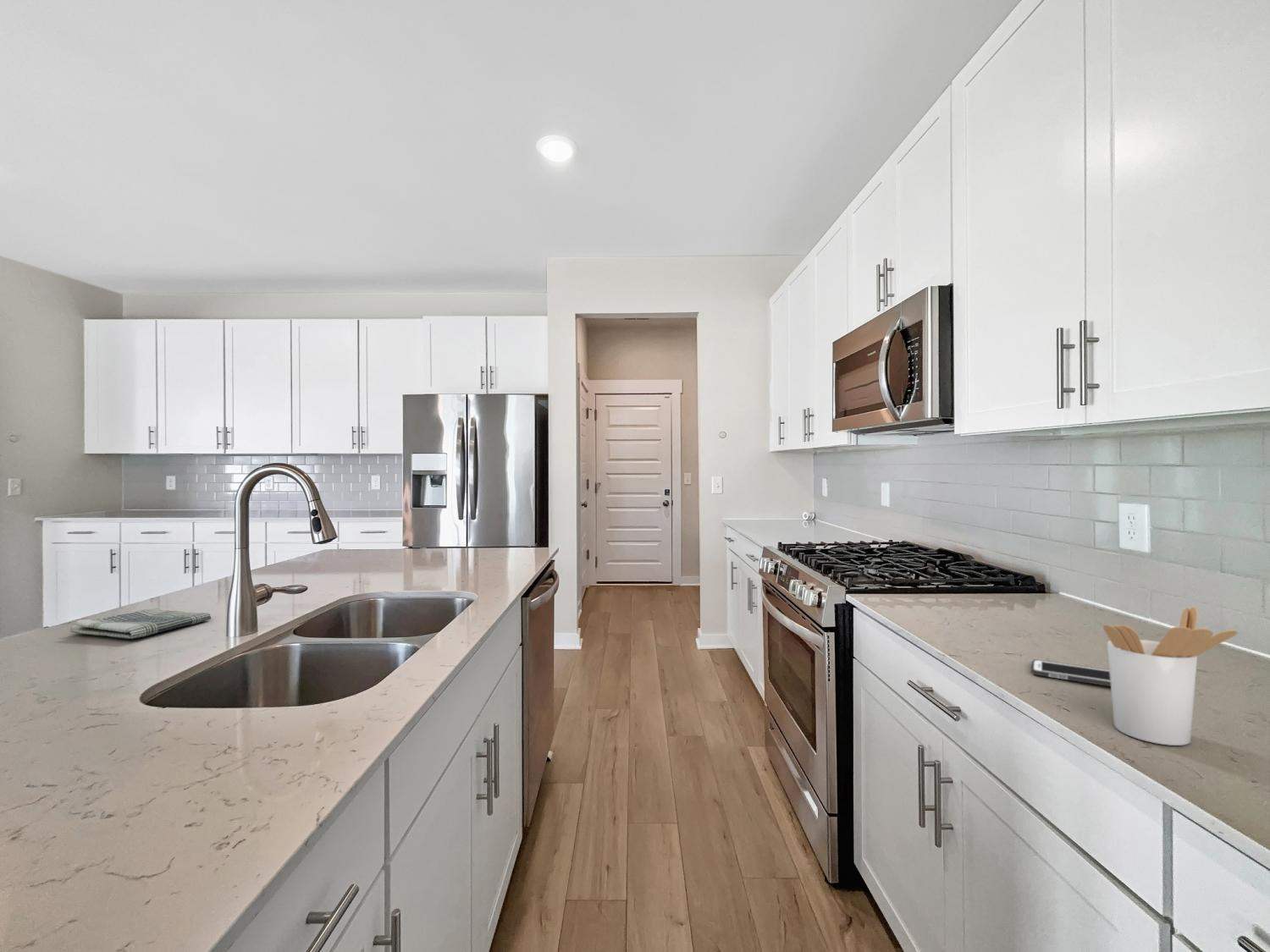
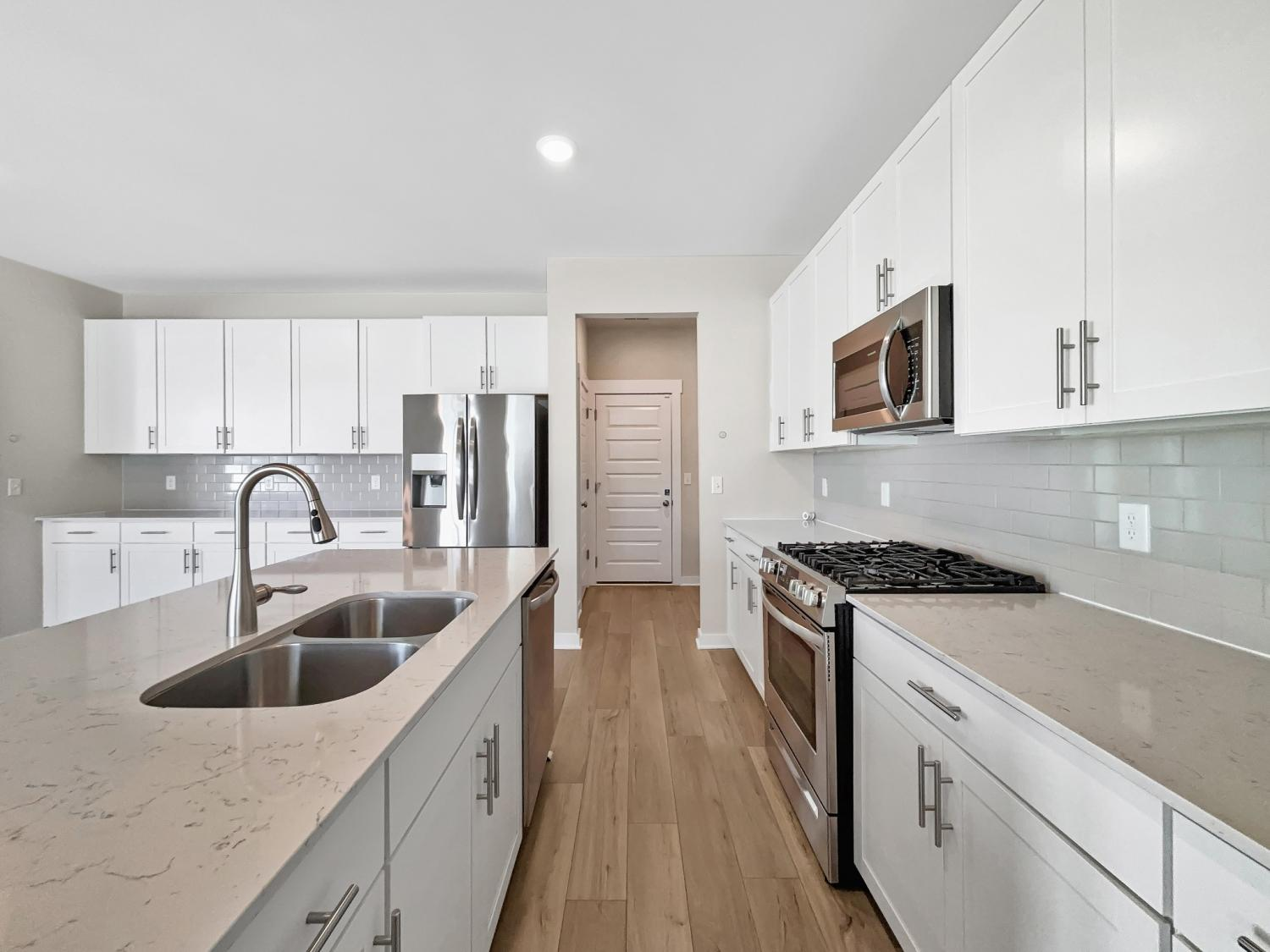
- utensil holder (1166, 675)
- cell phone (1081, 674)
- dish towel (142, 619)
